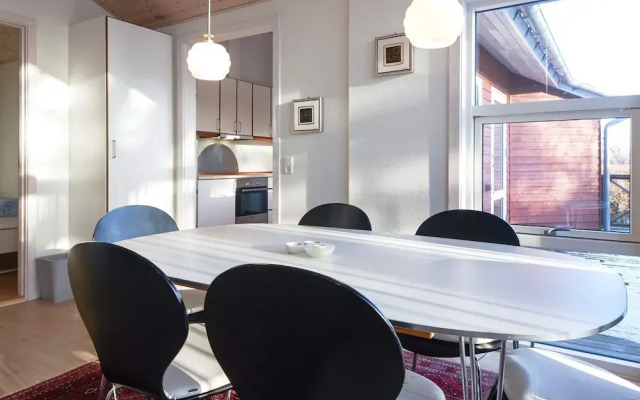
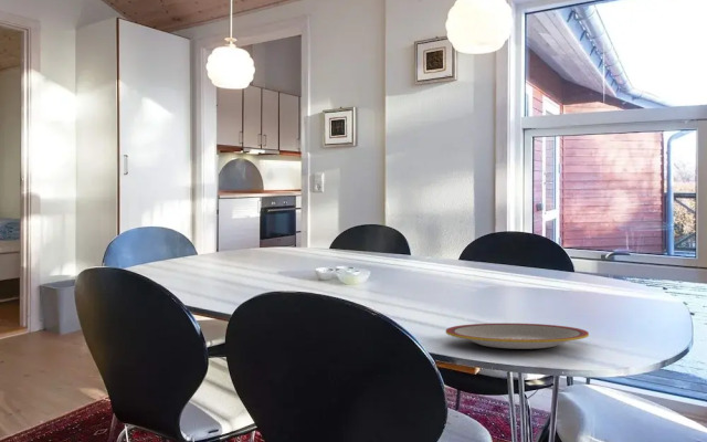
+ plate (516, 337)
